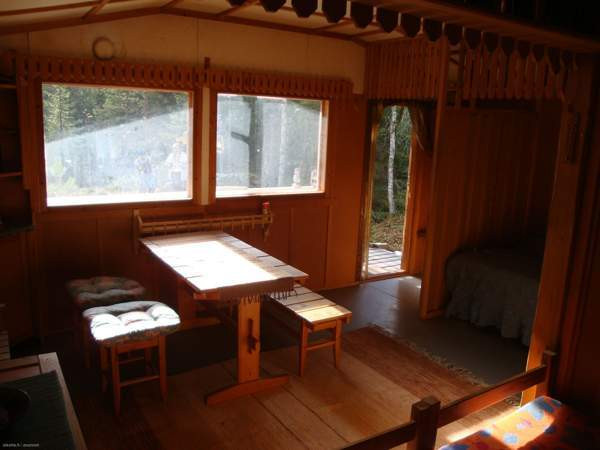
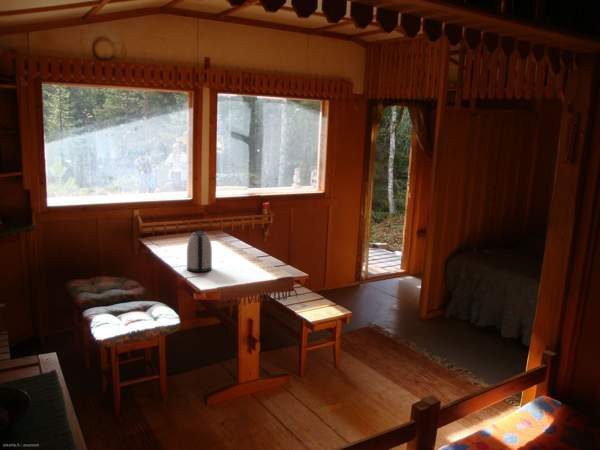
+ kettle (199, 251)
